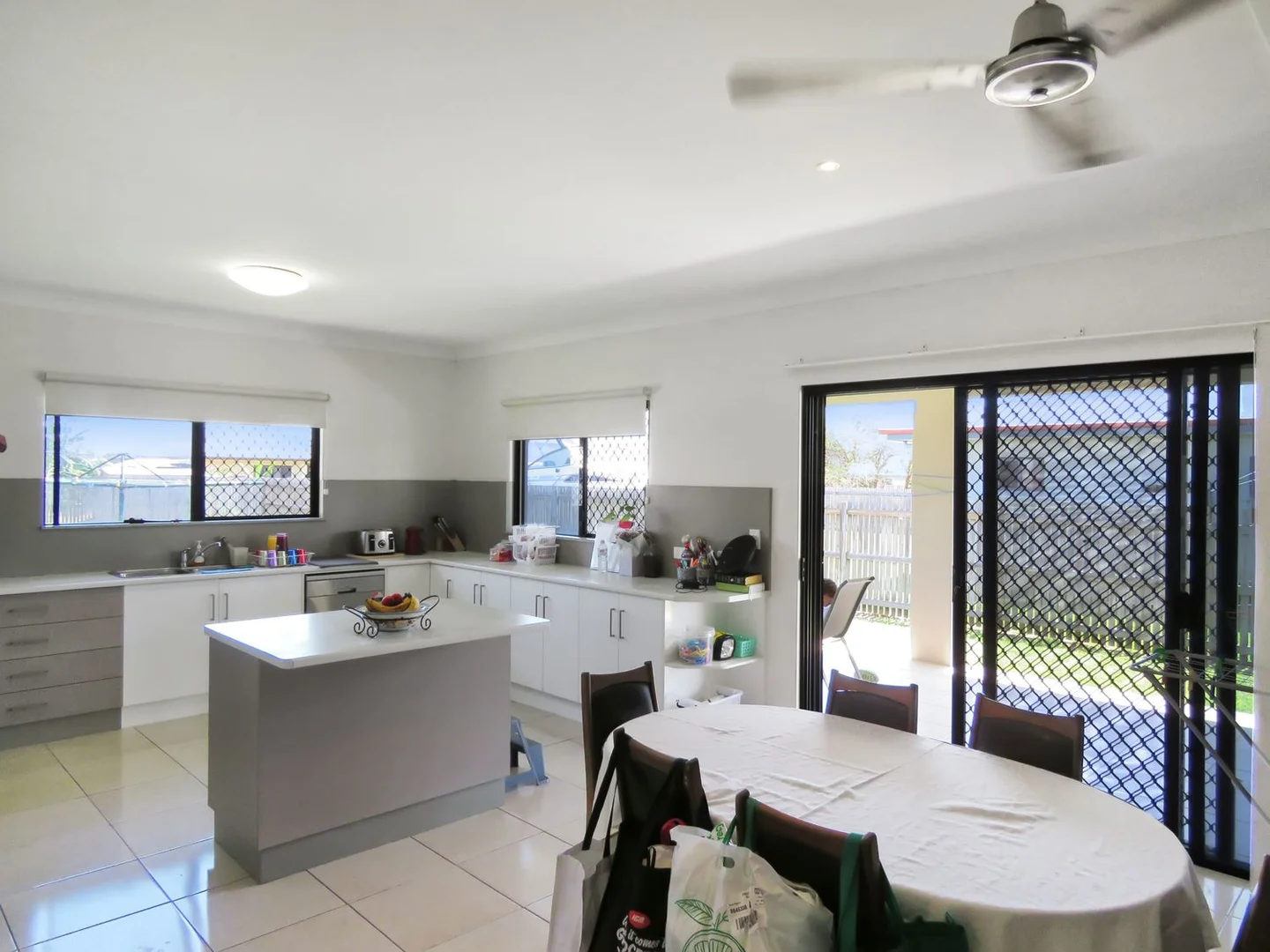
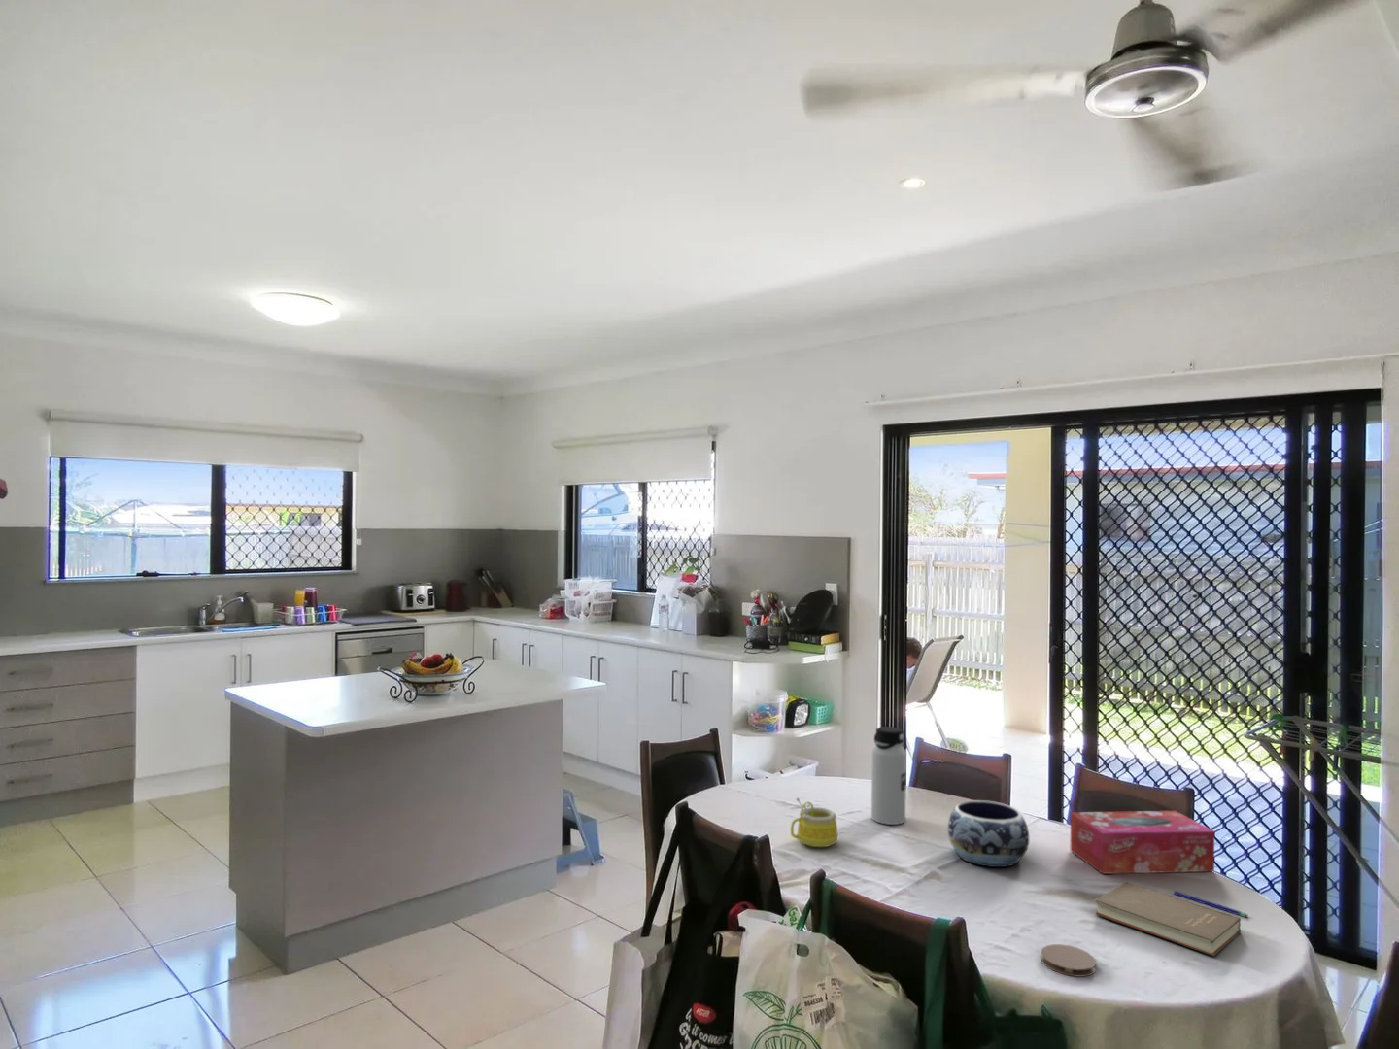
+ mug (813, 820)
+ coaster (1067, 960)
+ decorative bowl (987, 832)
+ water bottle (889, 774)
+ pen (1210, 904)
+ book (1165, 915)
+ tissue box (1140, 840)
